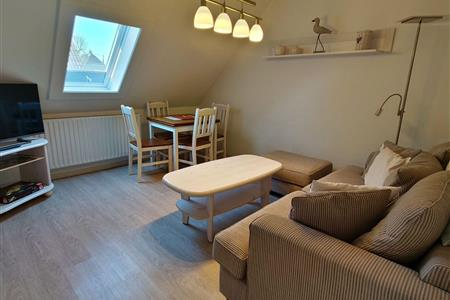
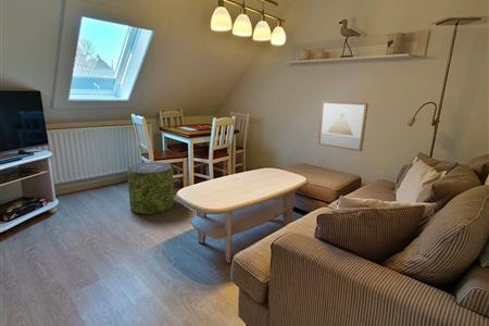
+ wall art (341, 125)
+ pouf (151, 187)
